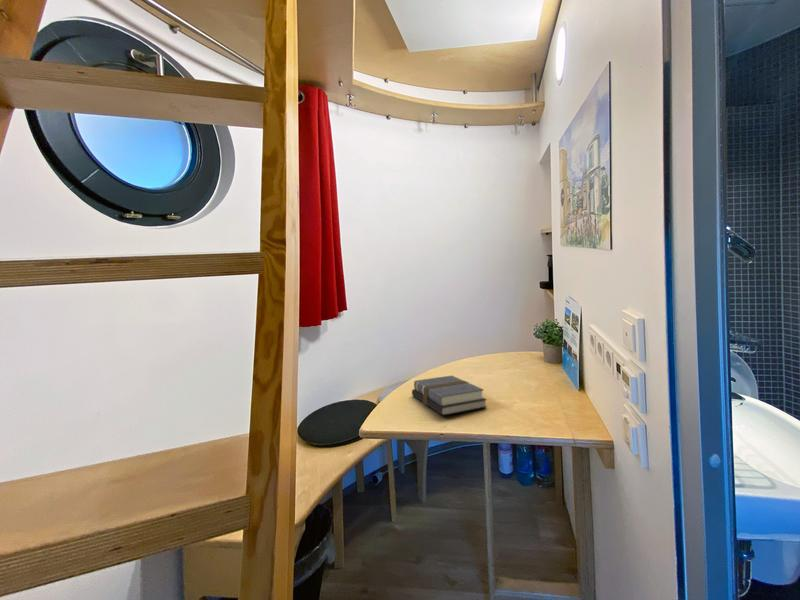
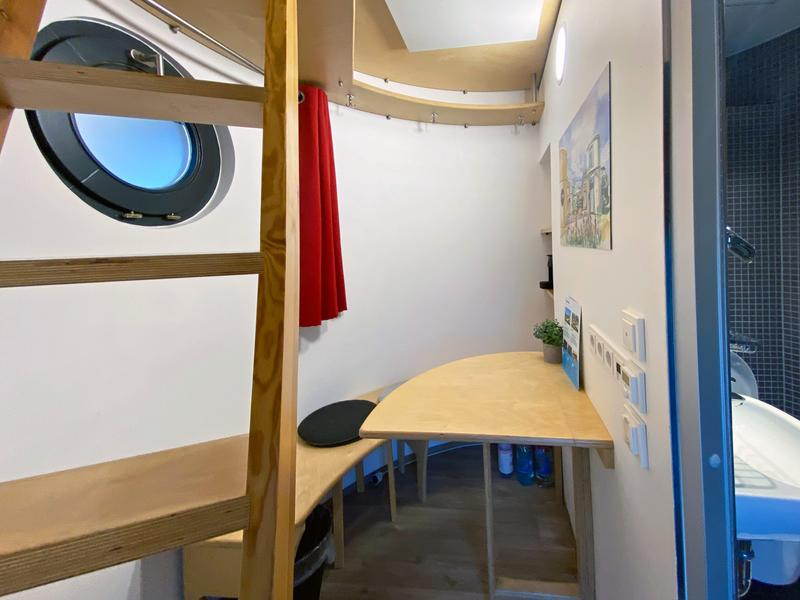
- book (447, 393)
